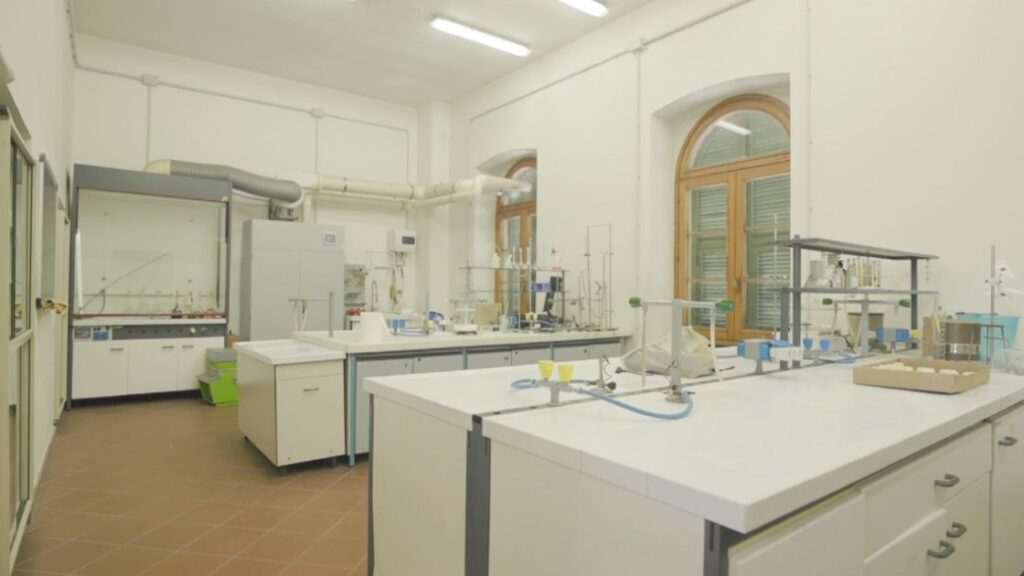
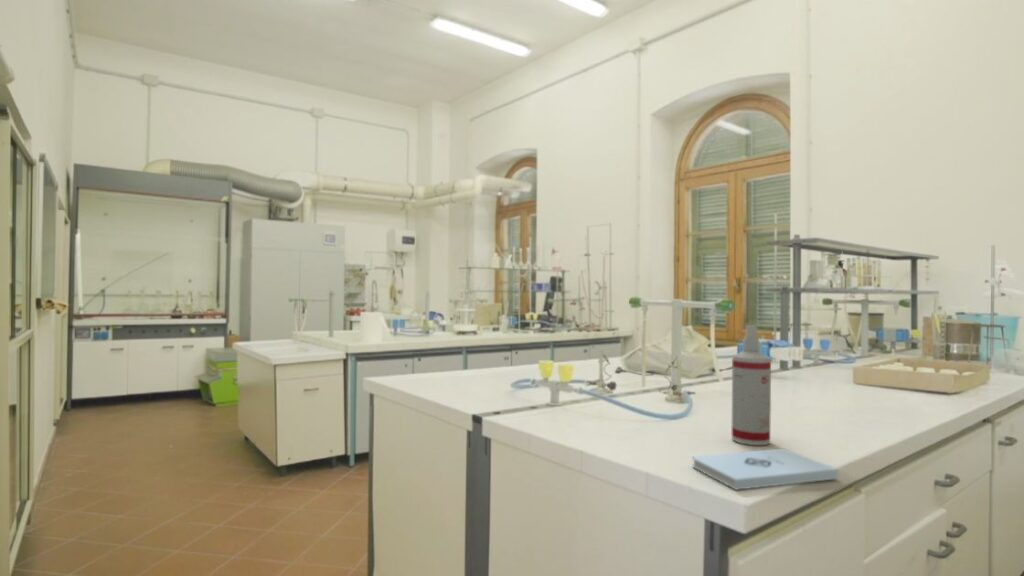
+ notepad (761, 467)
+ spray bottle (751, 382)
